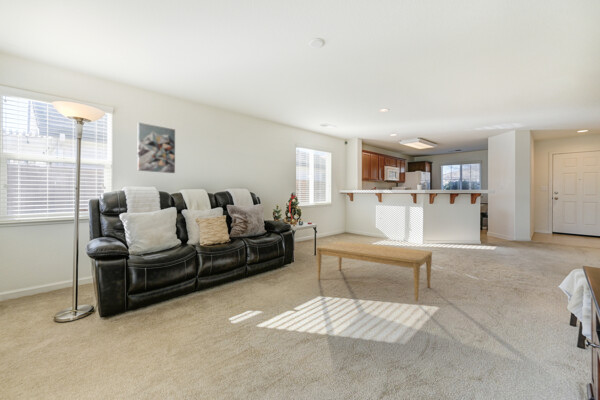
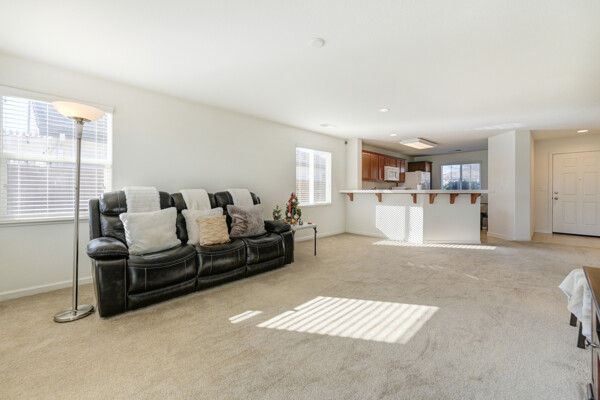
- wall art (157, 149)
- coffee table (371, 261)
